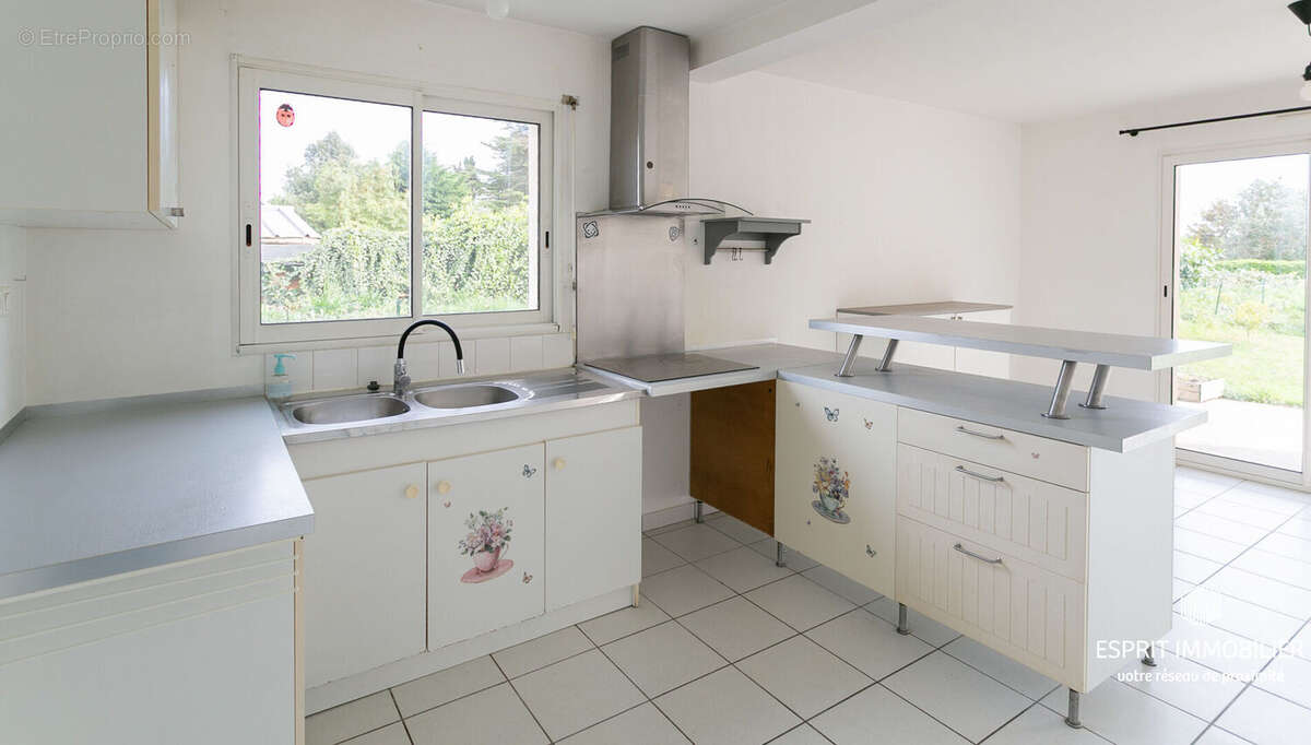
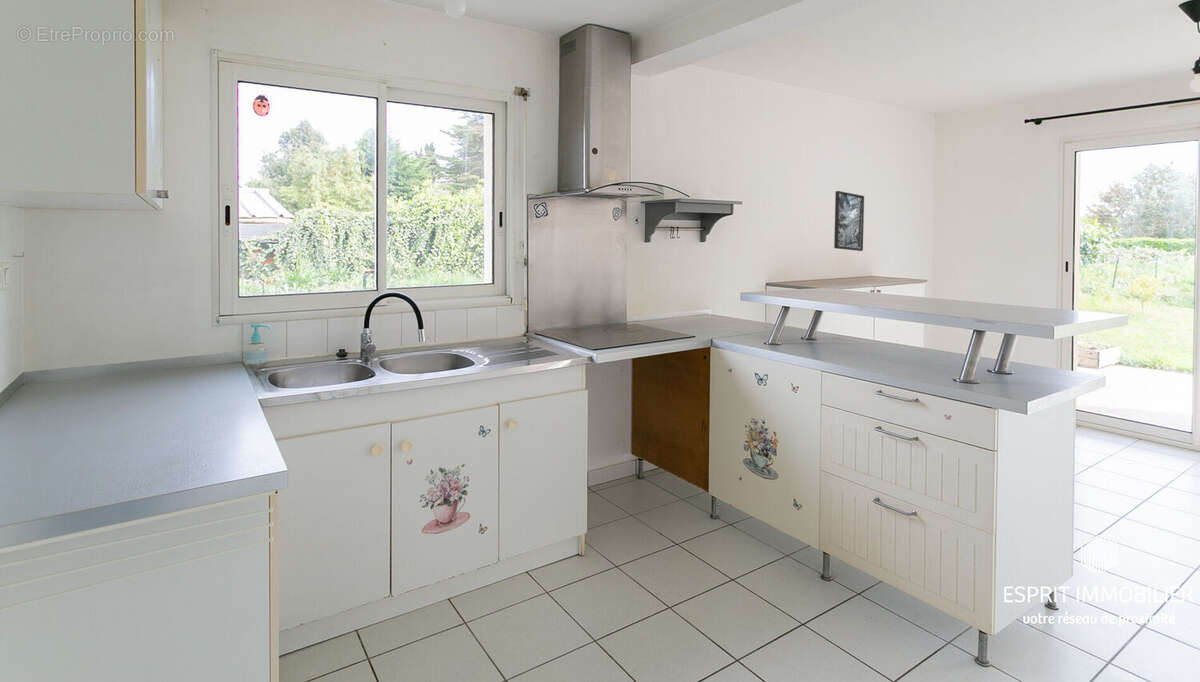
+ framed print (849, 221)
